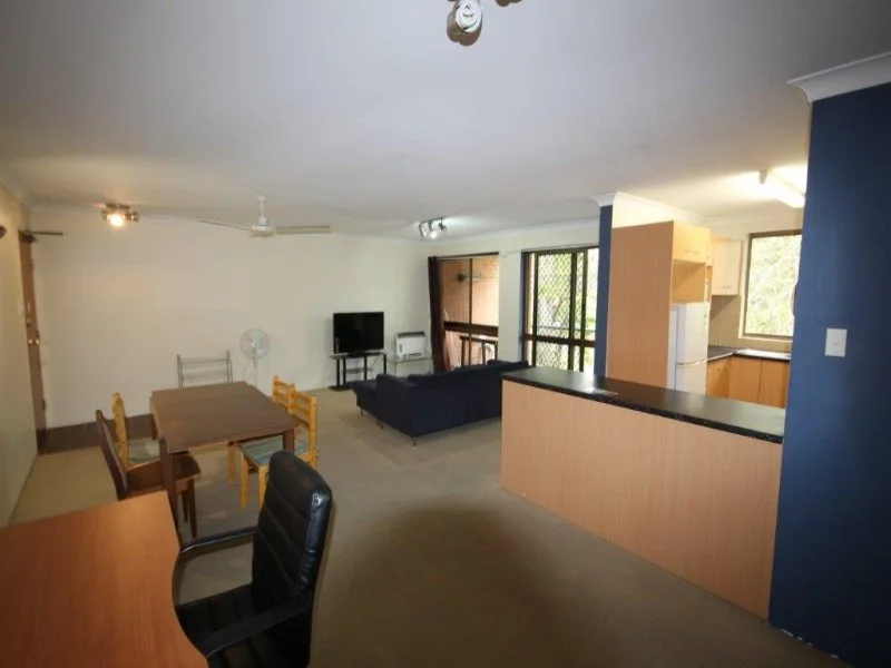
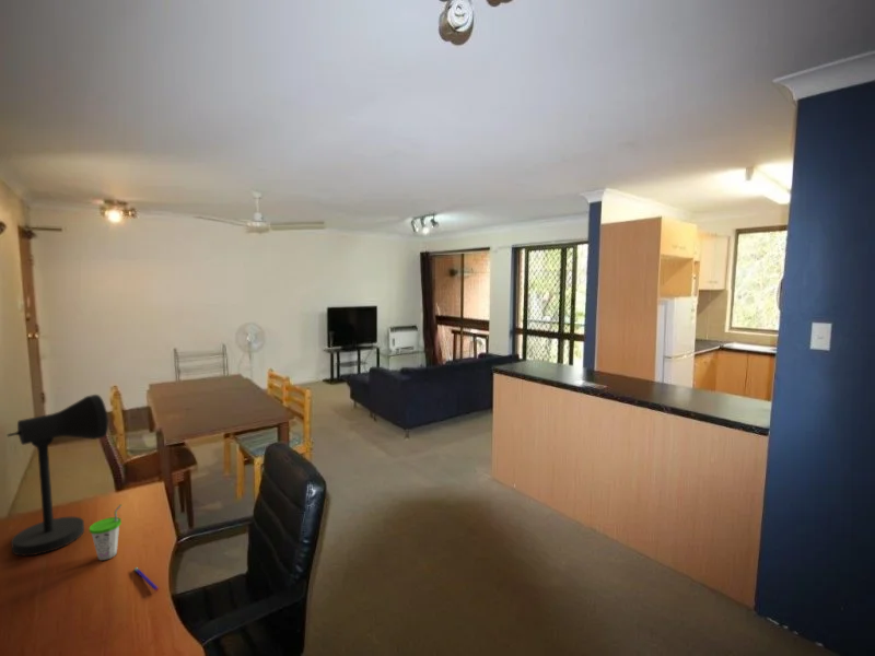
+ pen (145, 578)
+ cup (105, 532)
+ desk lamp (49, 470)
